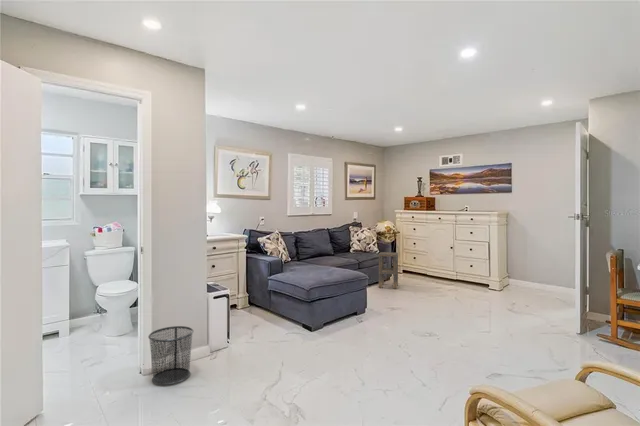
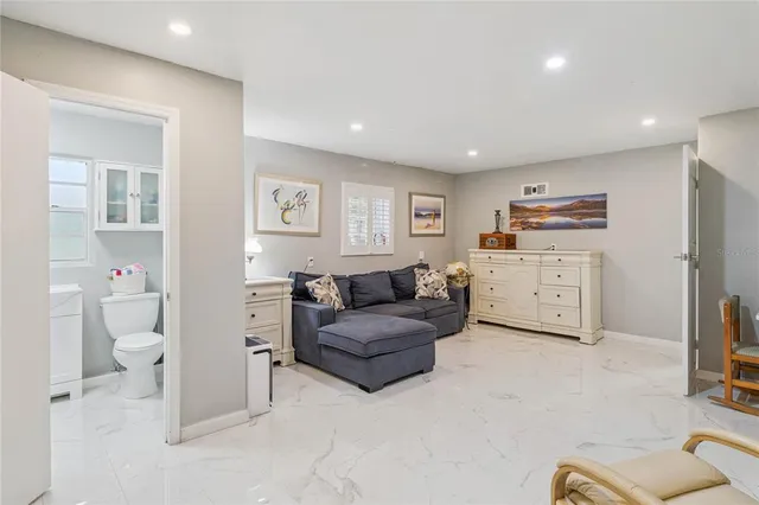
- waste bin (171, 355)
- side table (388, 269)
